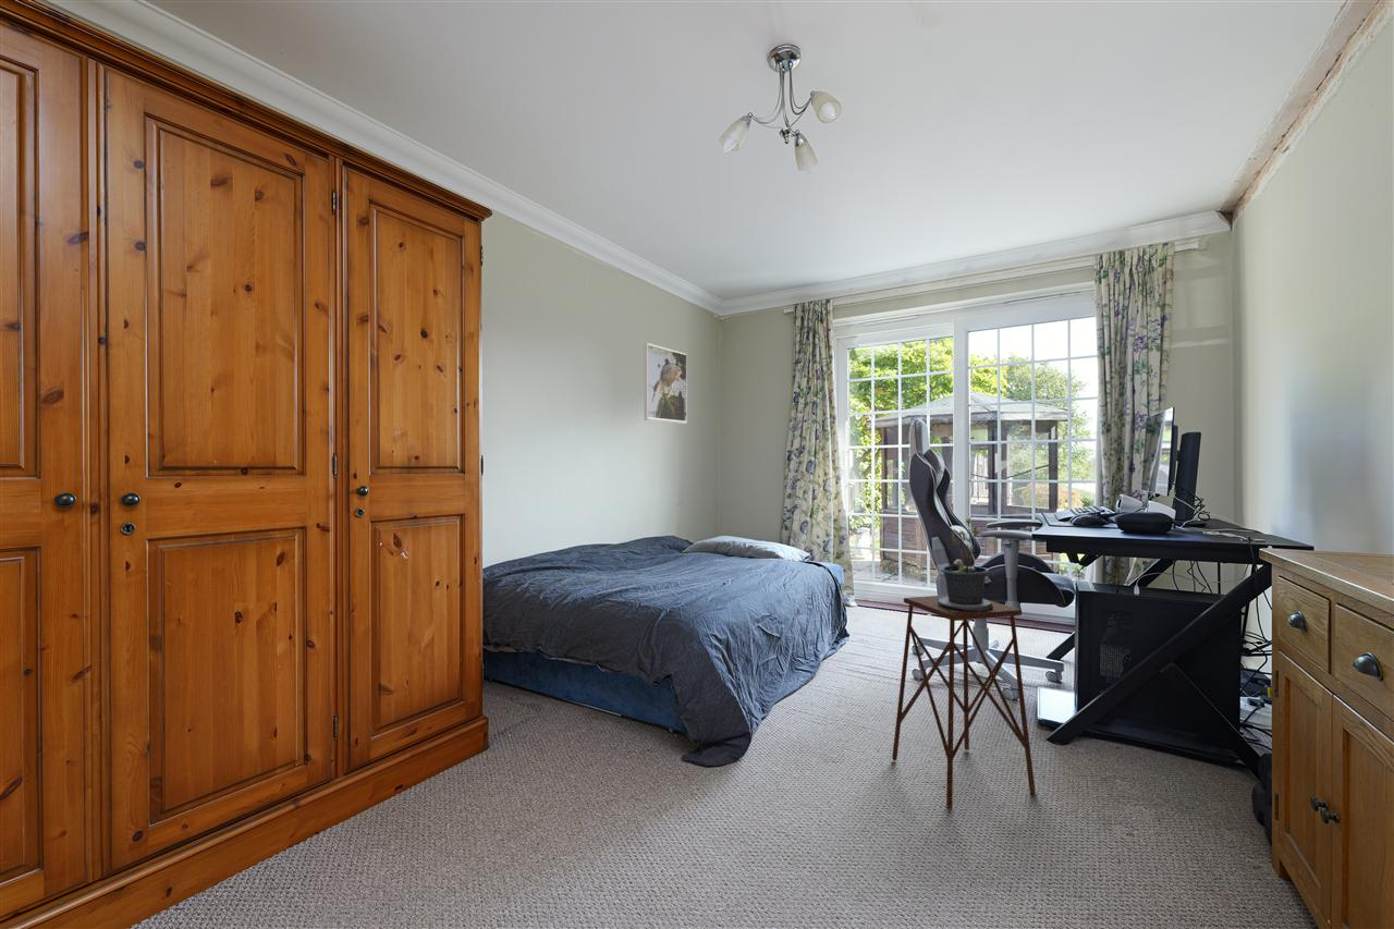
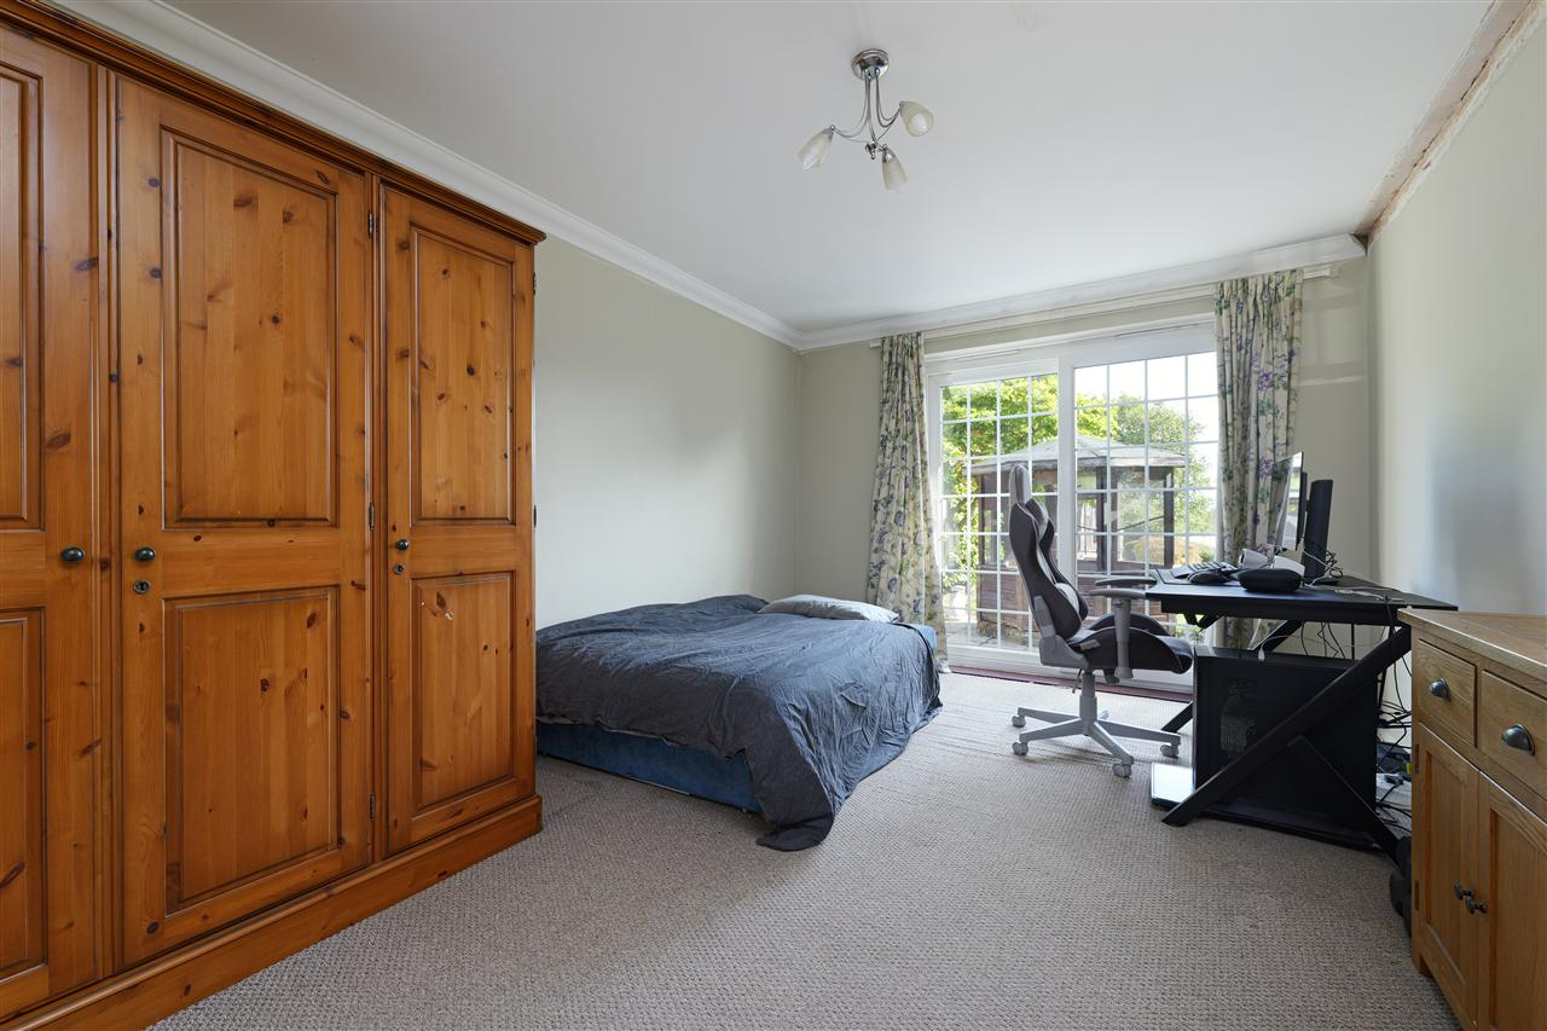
- potted plant (962, 561)
- side table (954, 692)
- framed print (667, 384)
